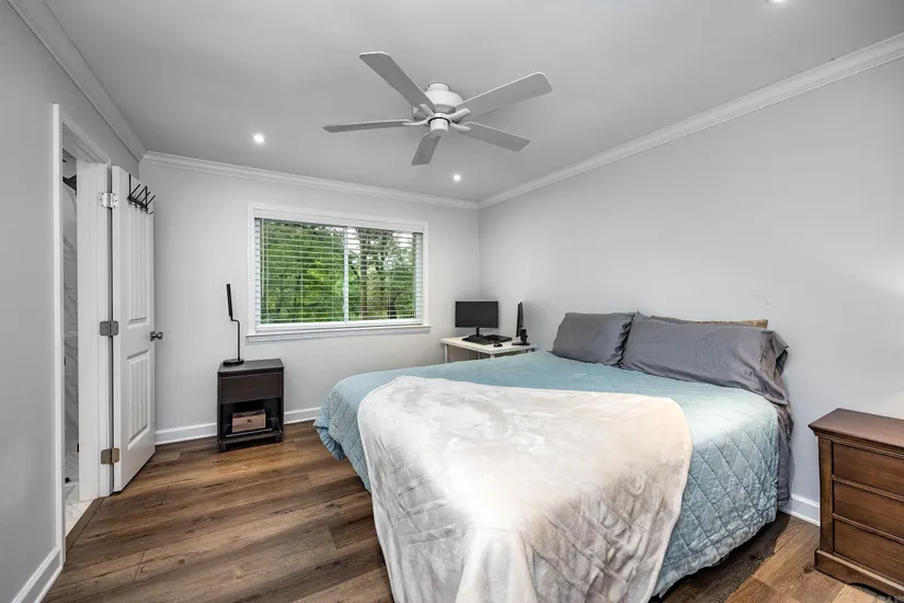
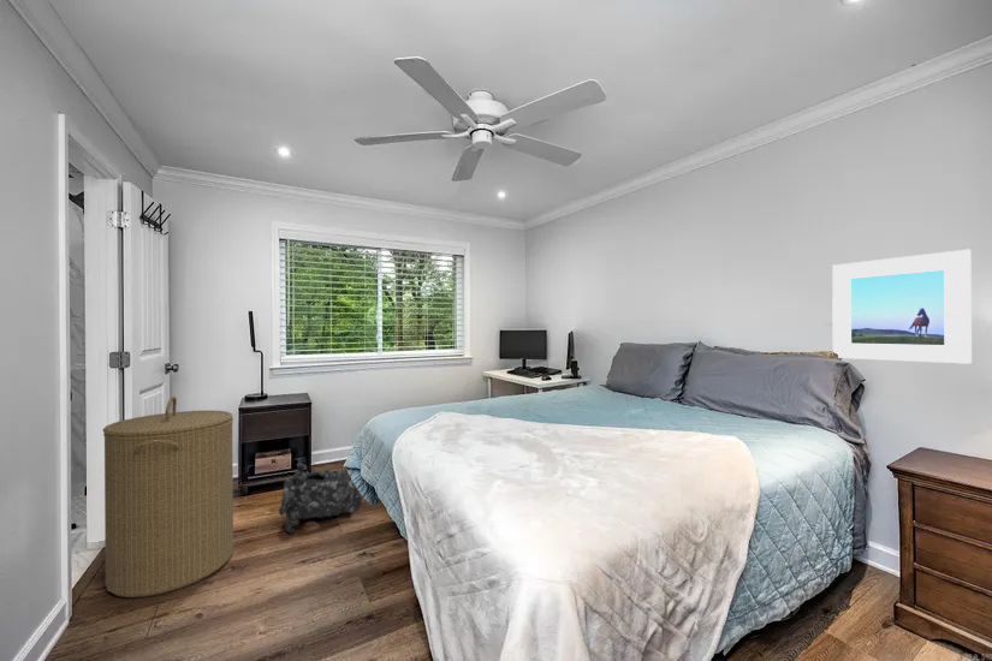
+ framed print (895, 309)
+ body armor (325, 487)
+ laundry hamper (173, 481)
